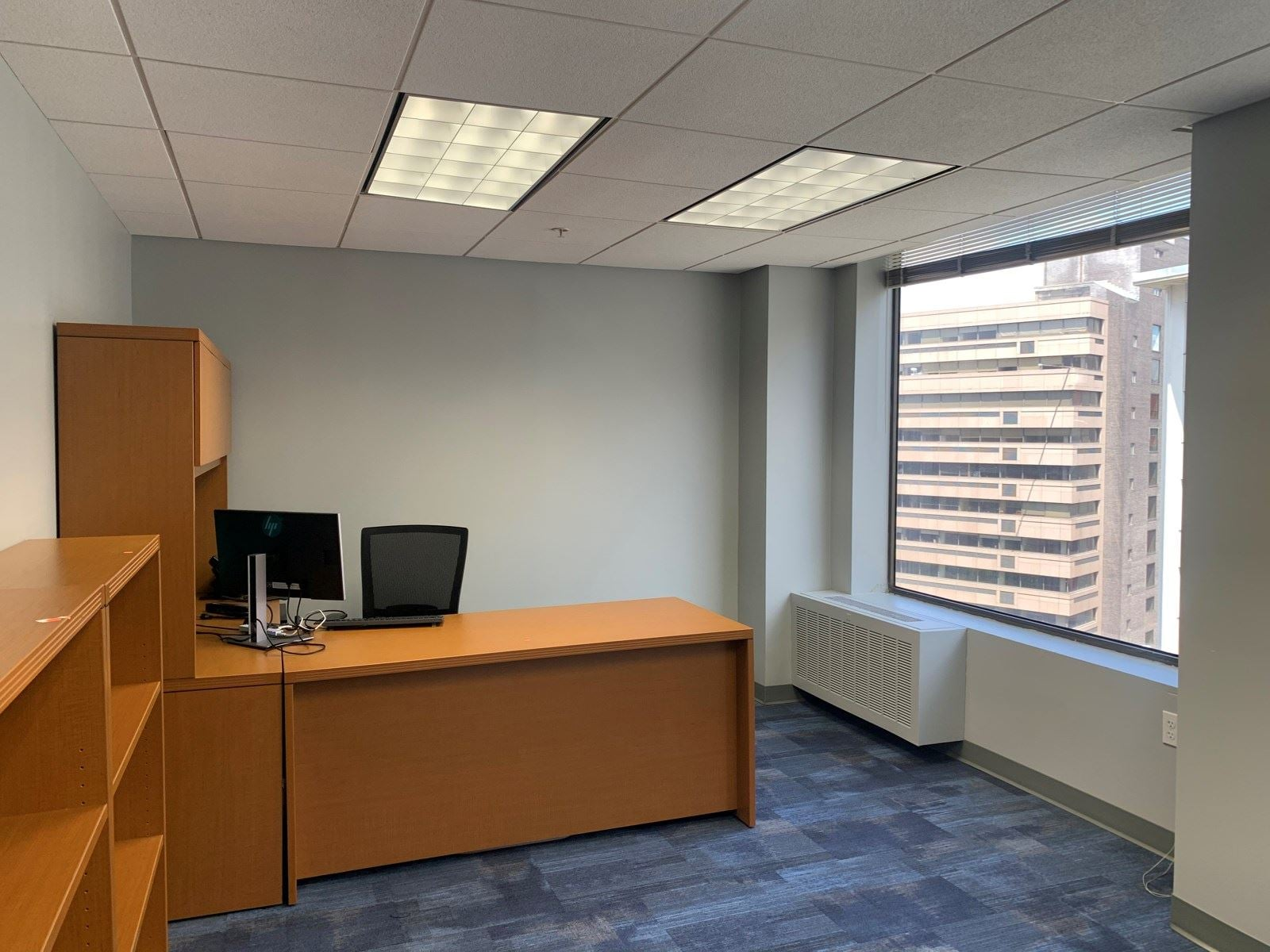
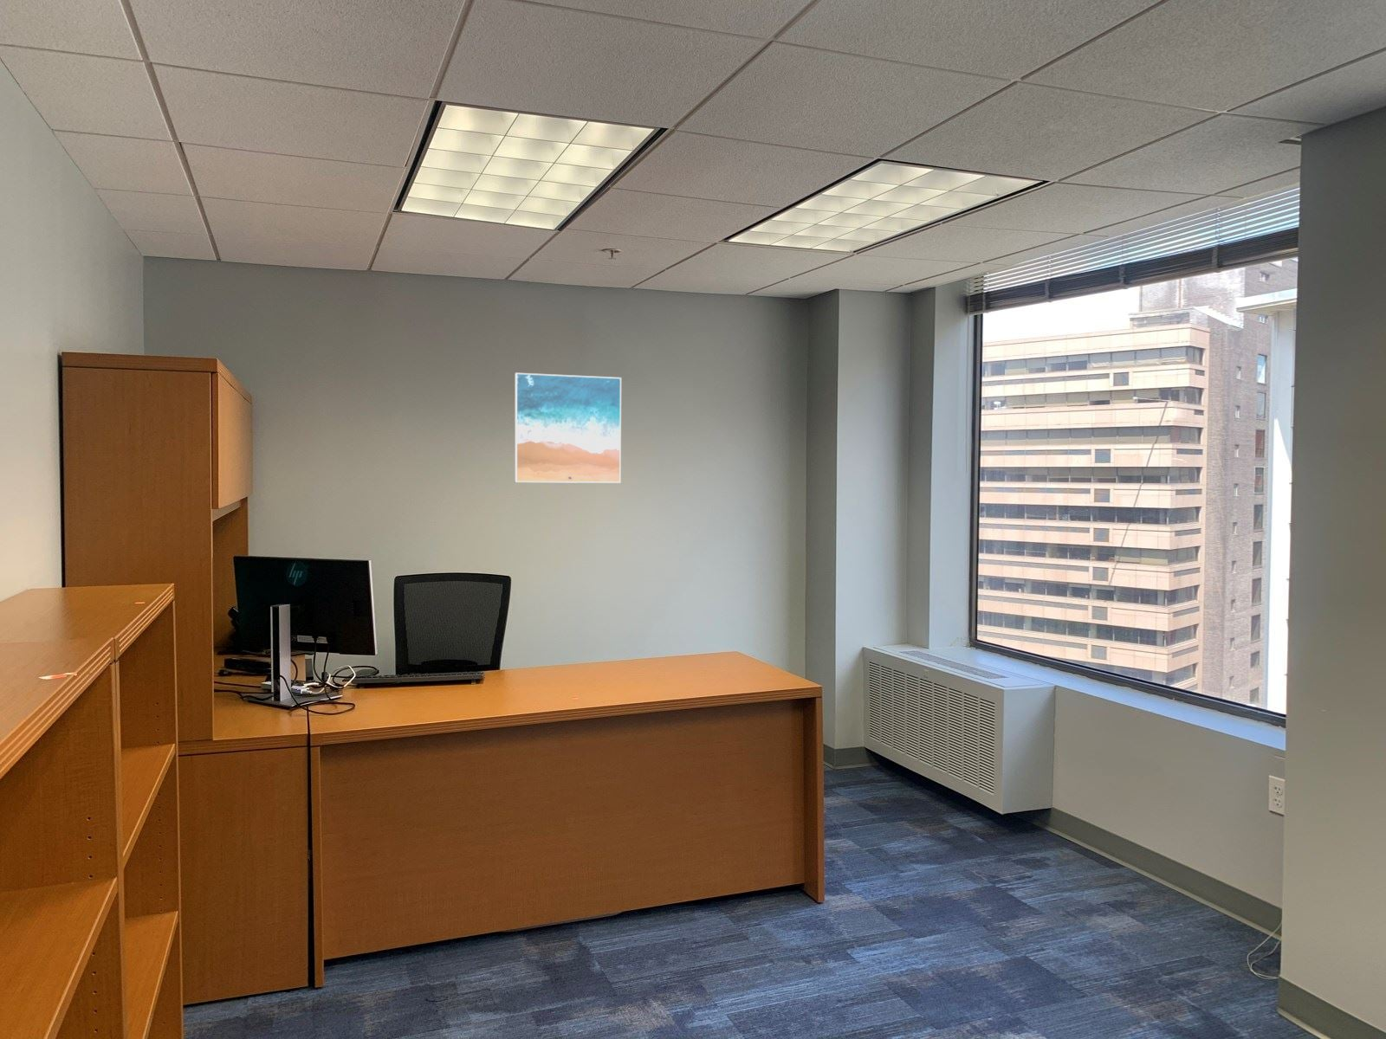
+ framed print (569, 429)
